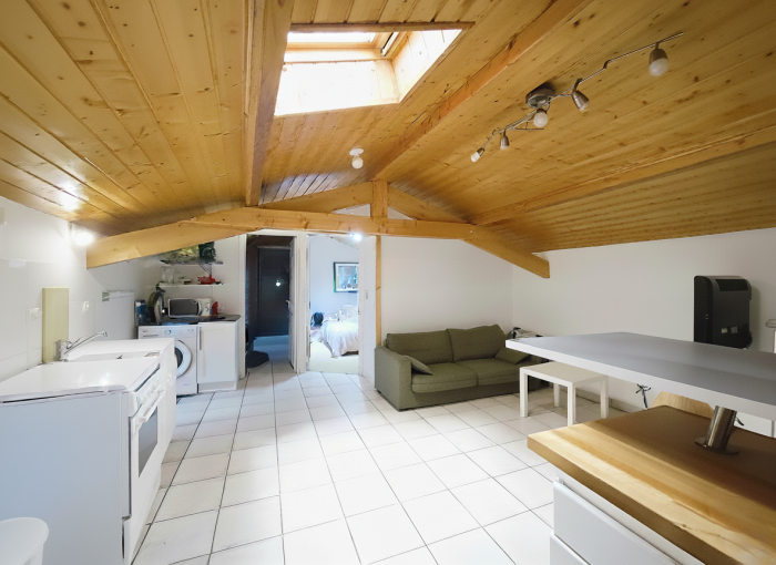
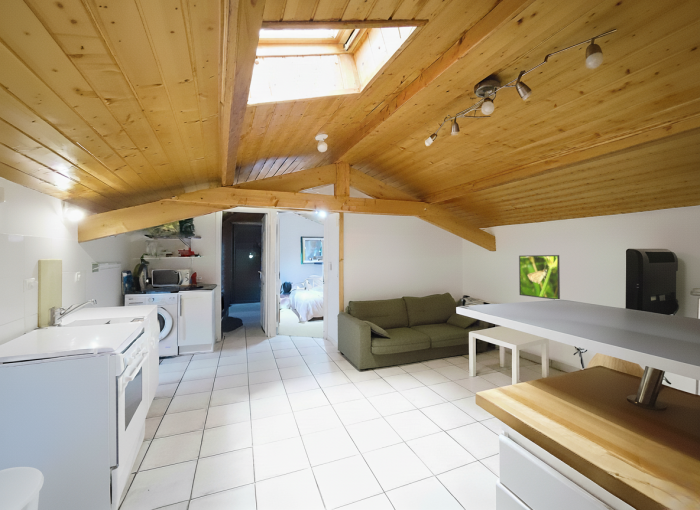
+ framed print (538, 276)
